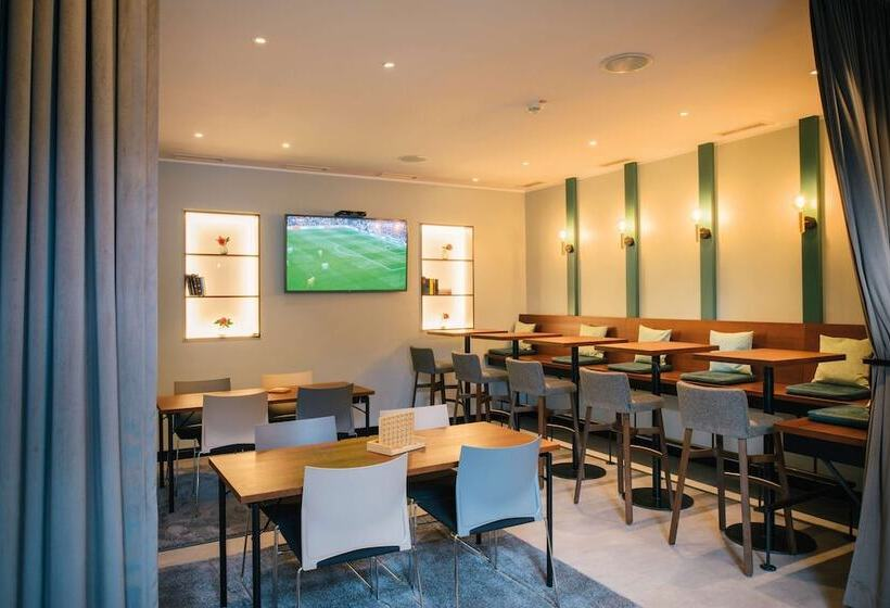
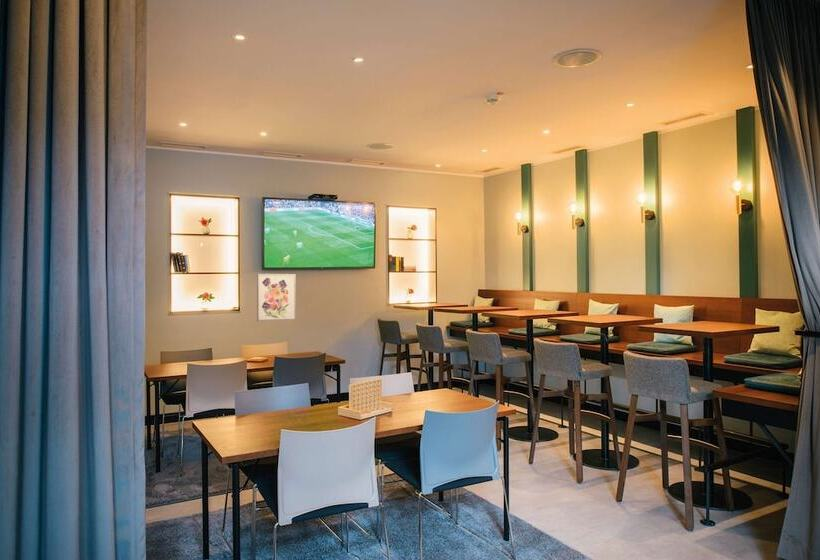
+ wall art (276, 297)
